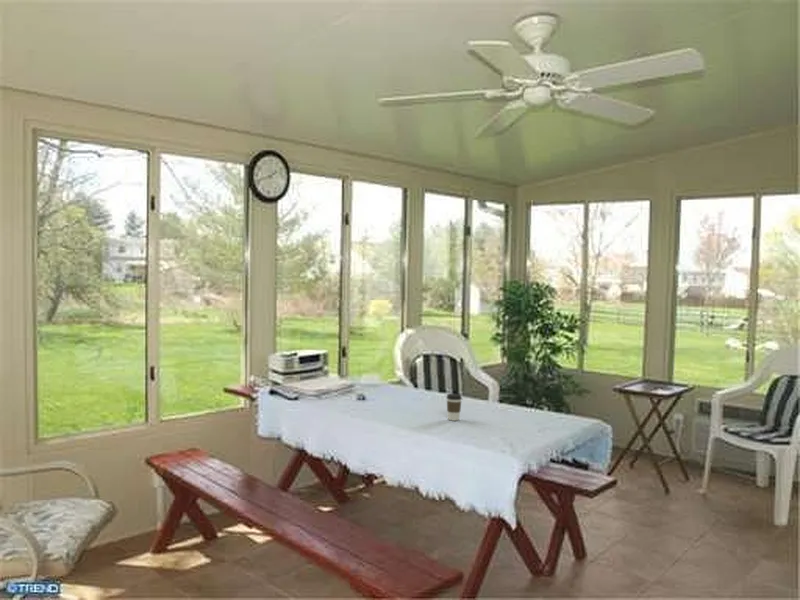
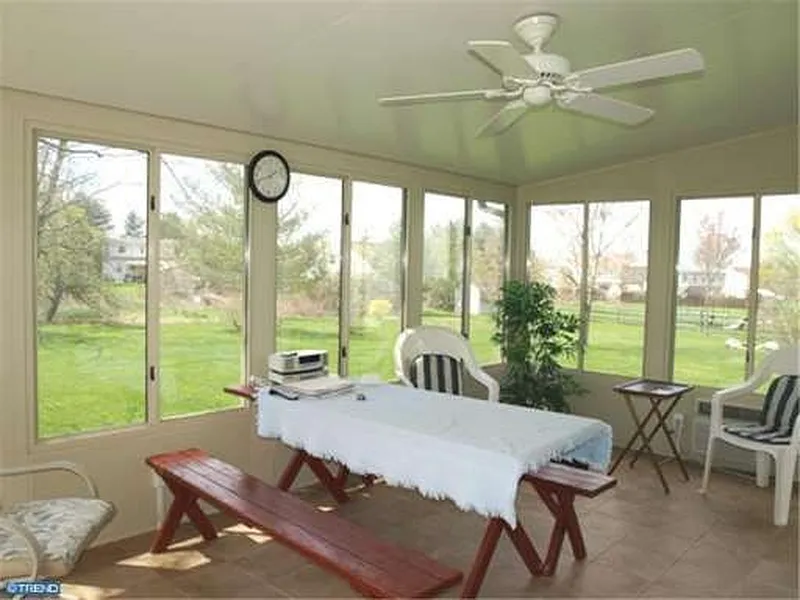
- coffee cup (453, 407)
